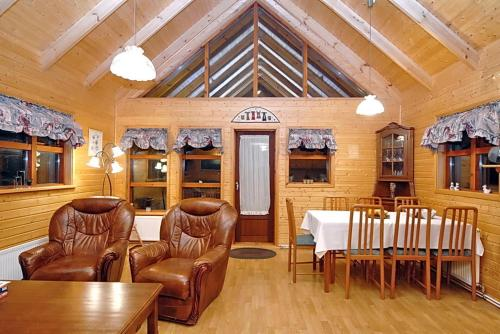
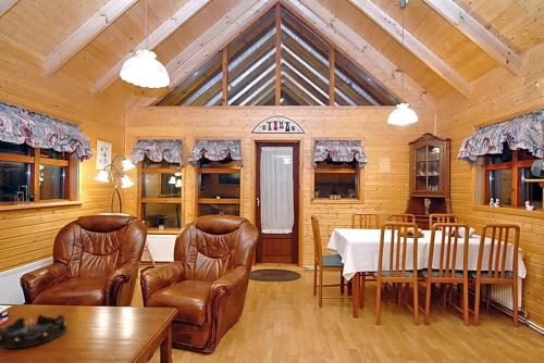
+ decorative bowl (32, 327)
